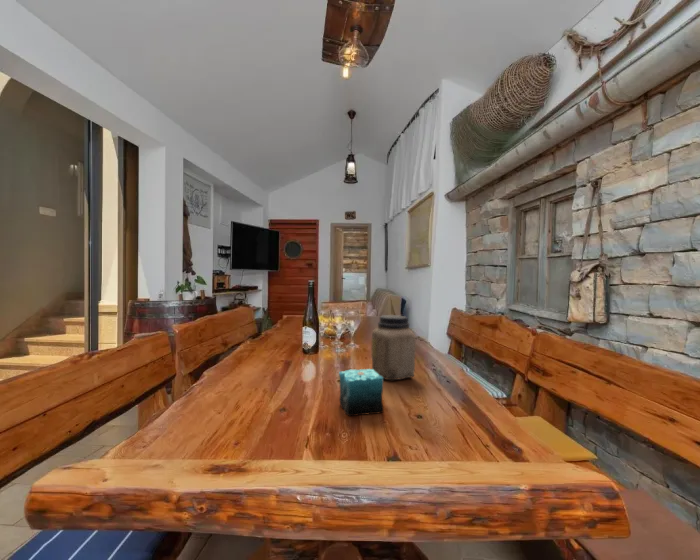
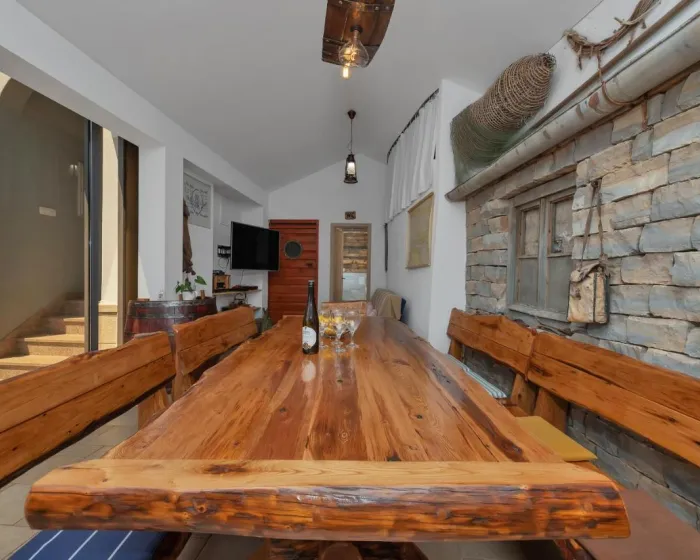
- jar (393, 345)
- candle (360, 383)
